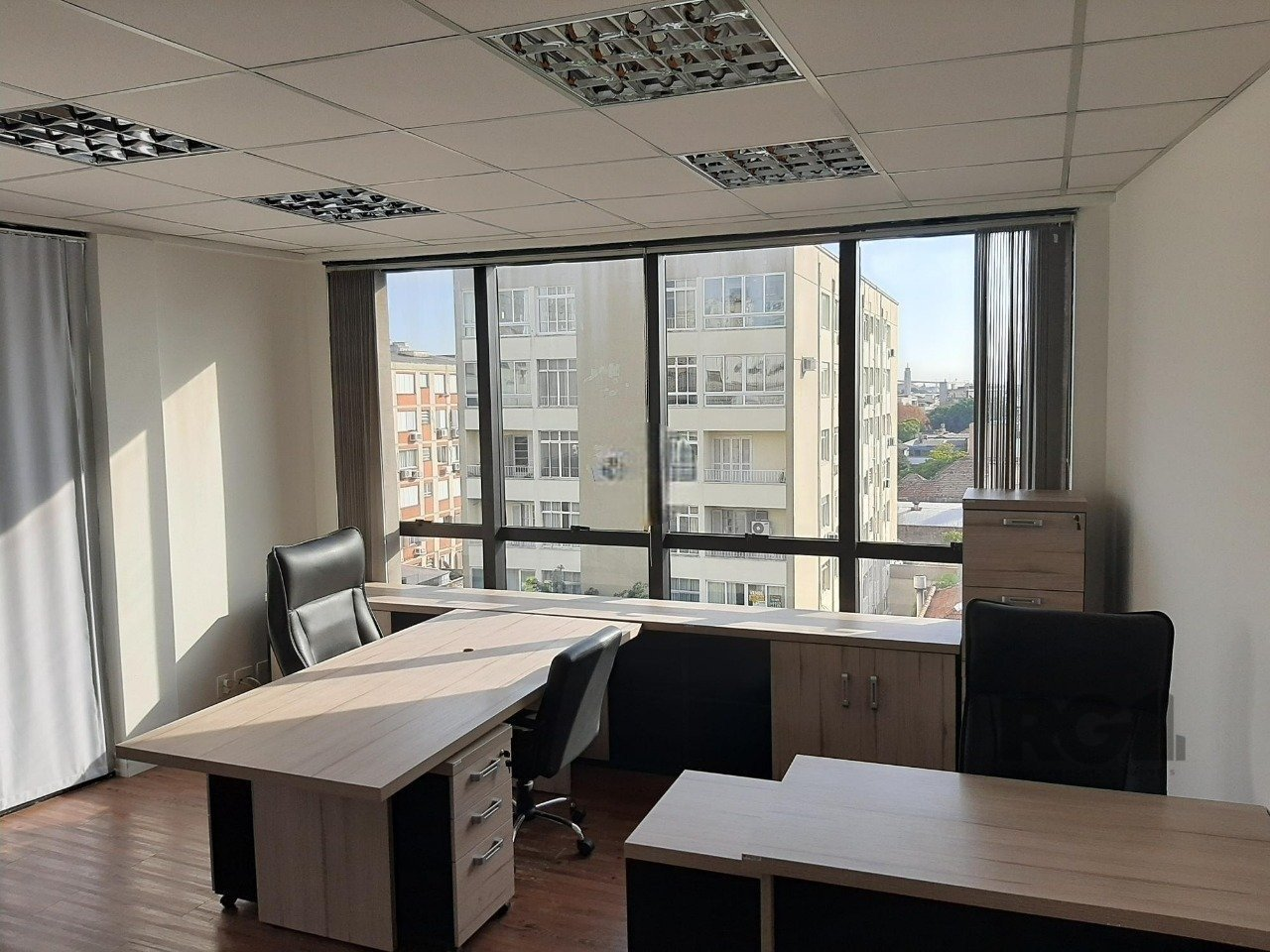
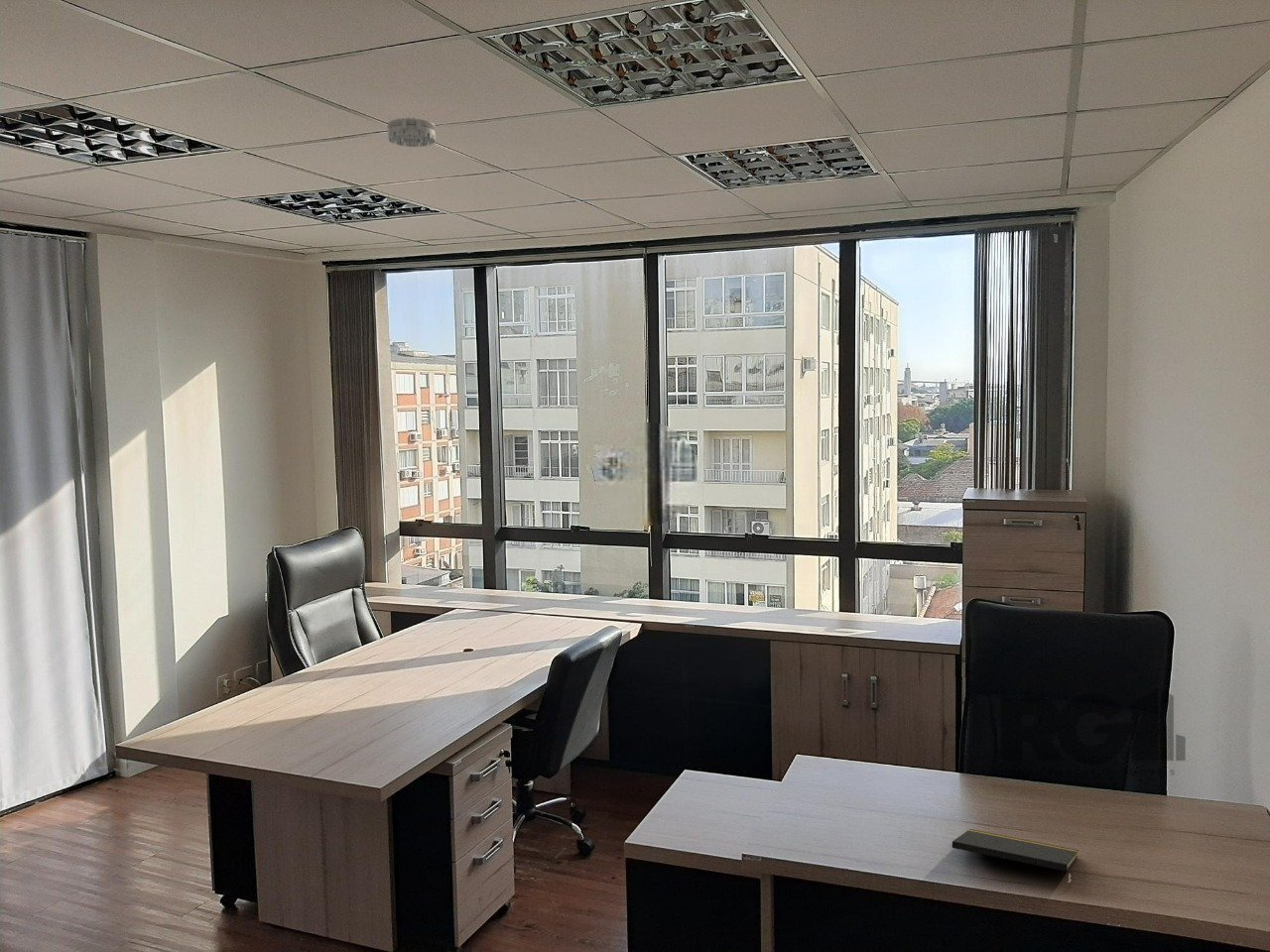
+ notepad (1015, 849)
+ smoke detector (411, 131)
